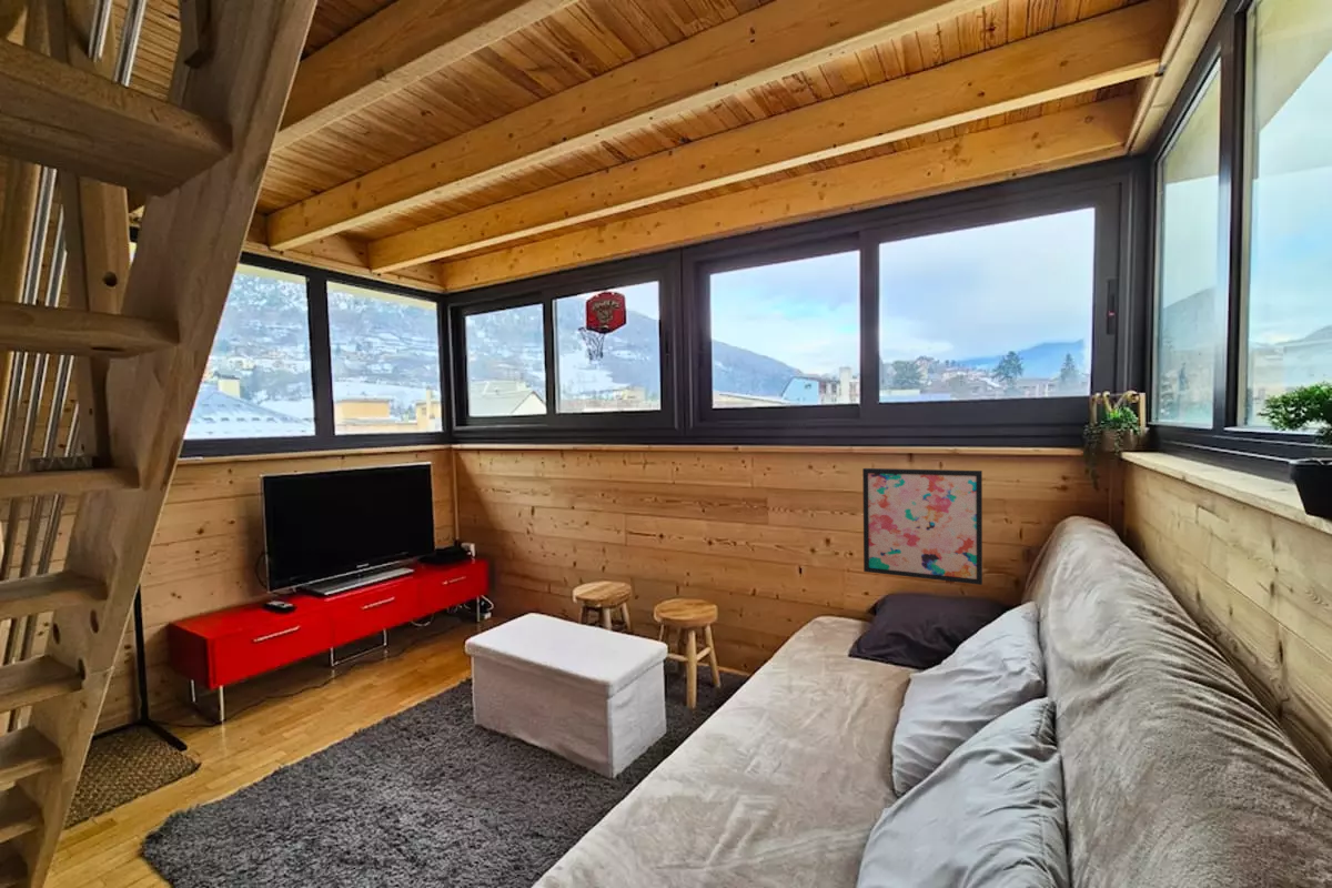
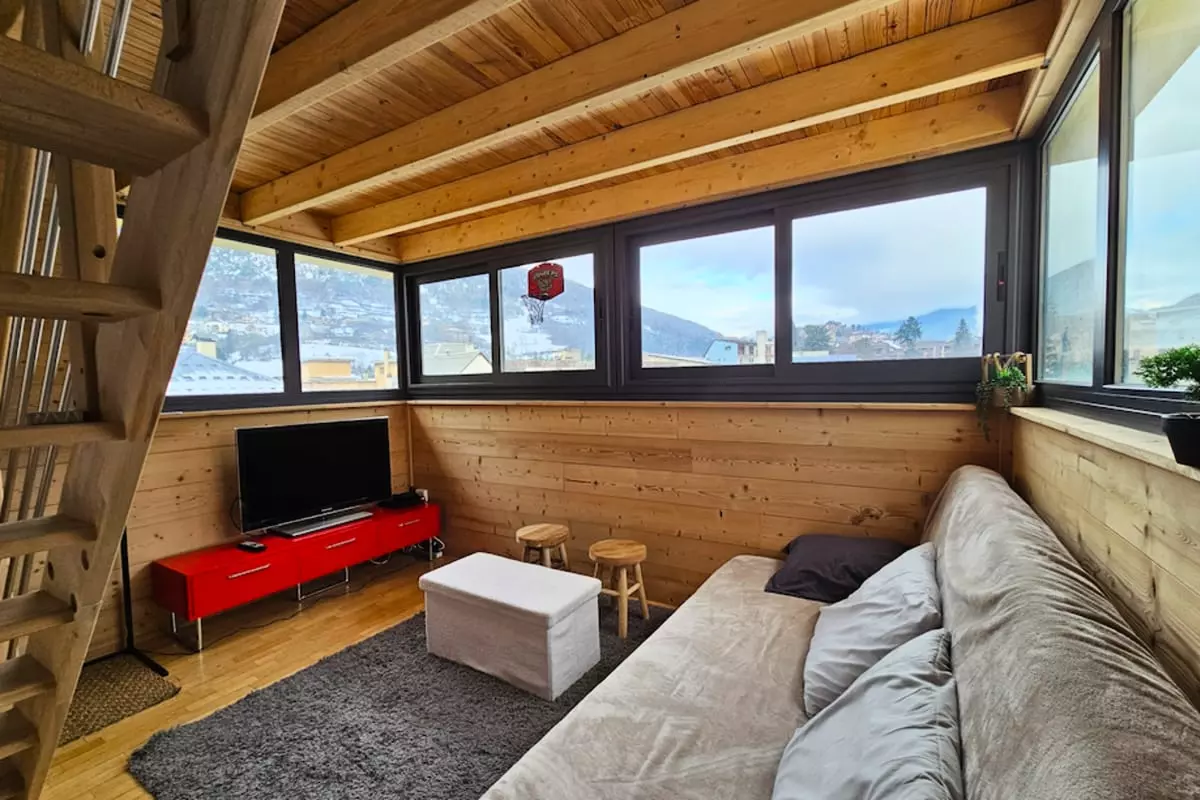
- wall art (920, 523)
